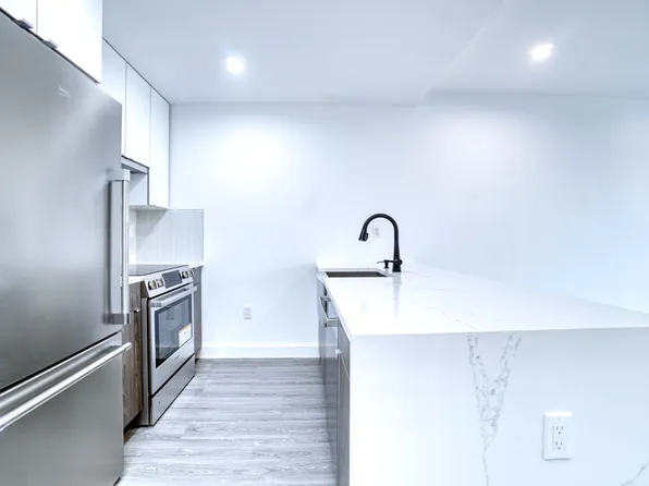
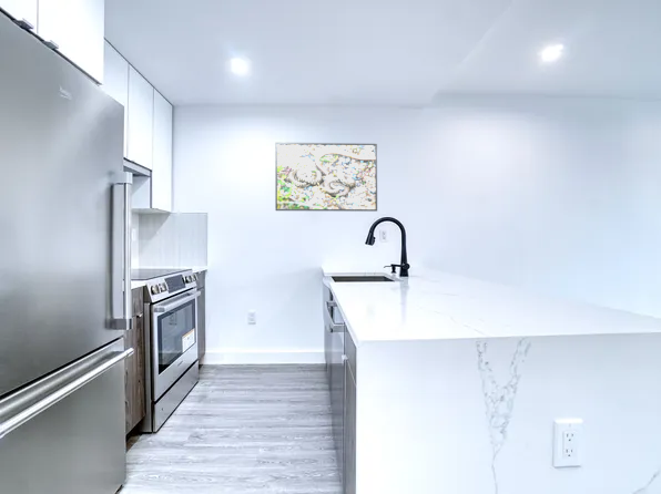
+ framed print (326, 176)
